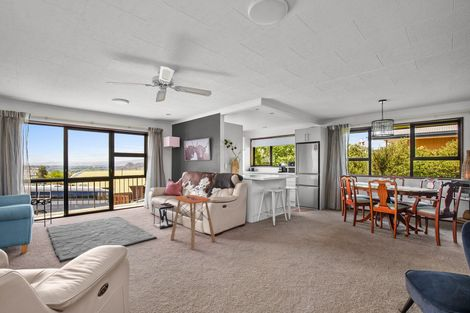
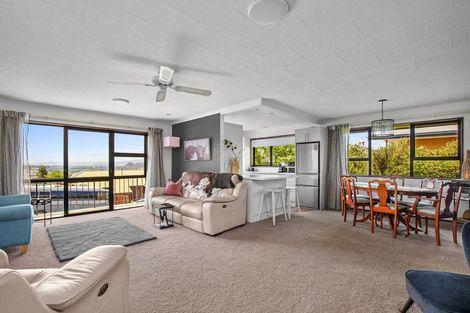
- side table (192, 219)
